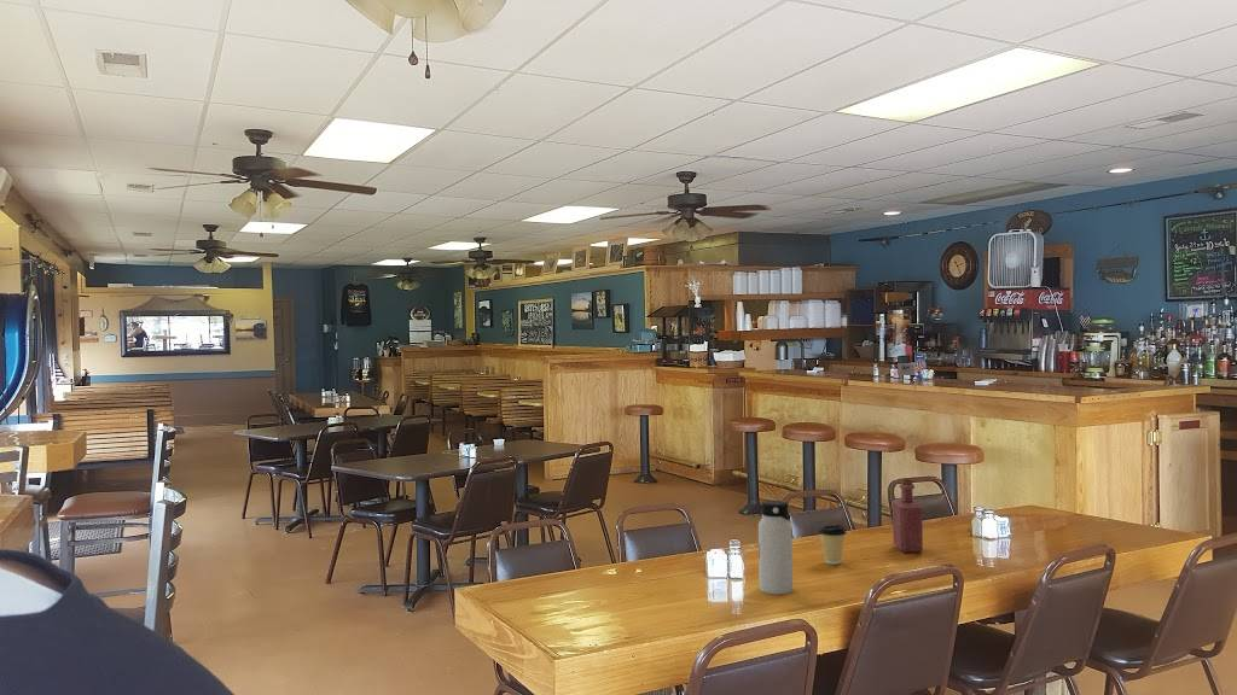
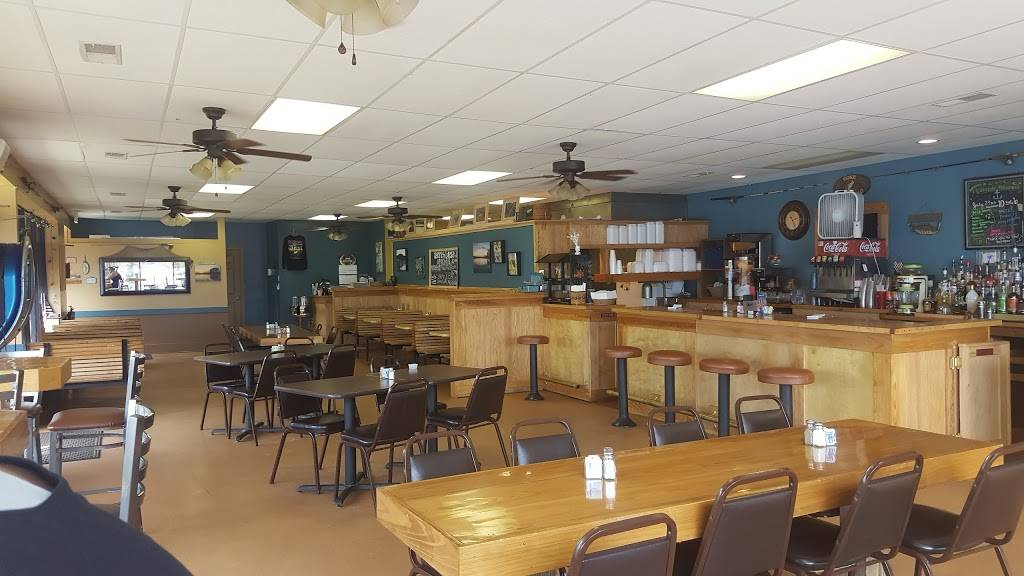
- water bottle (774, 545)
- bottle (907, 513)
- coffee cup (832, 544)
